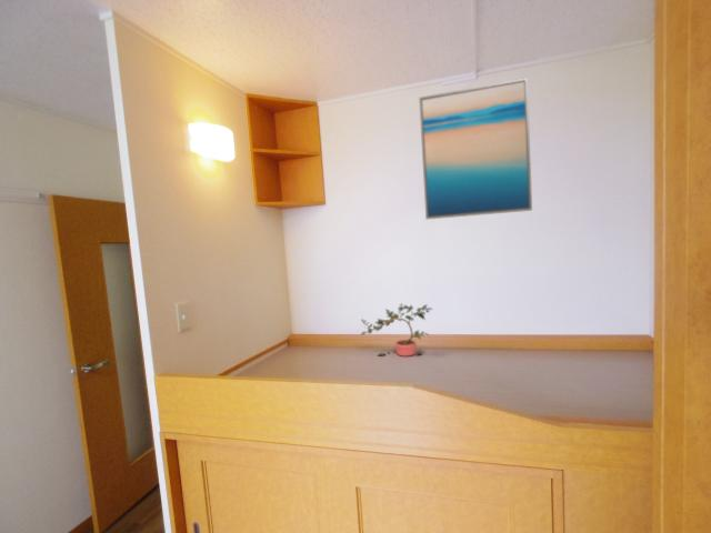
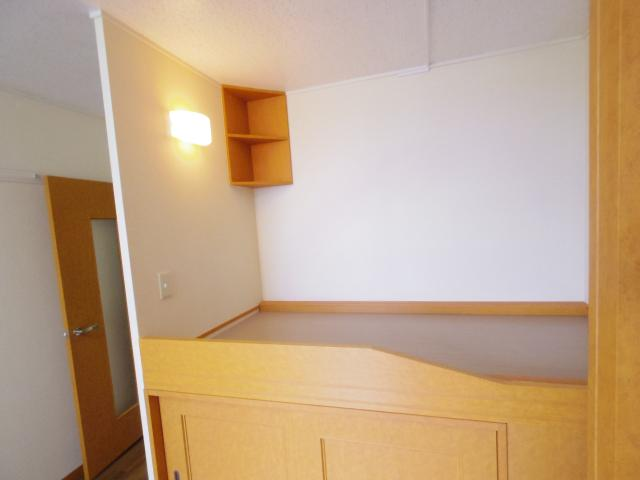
- wall art (473, 152)
- potted plant (392, 322)
